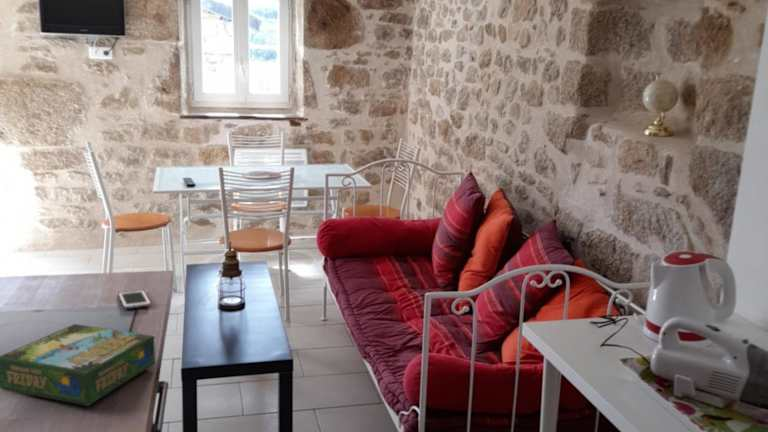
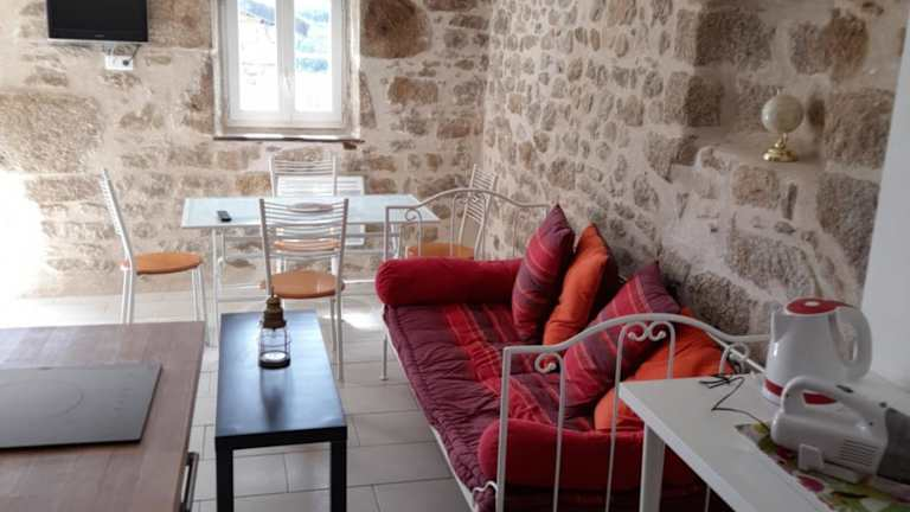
- board game (80, 361)
- cell phone (134, 299)
